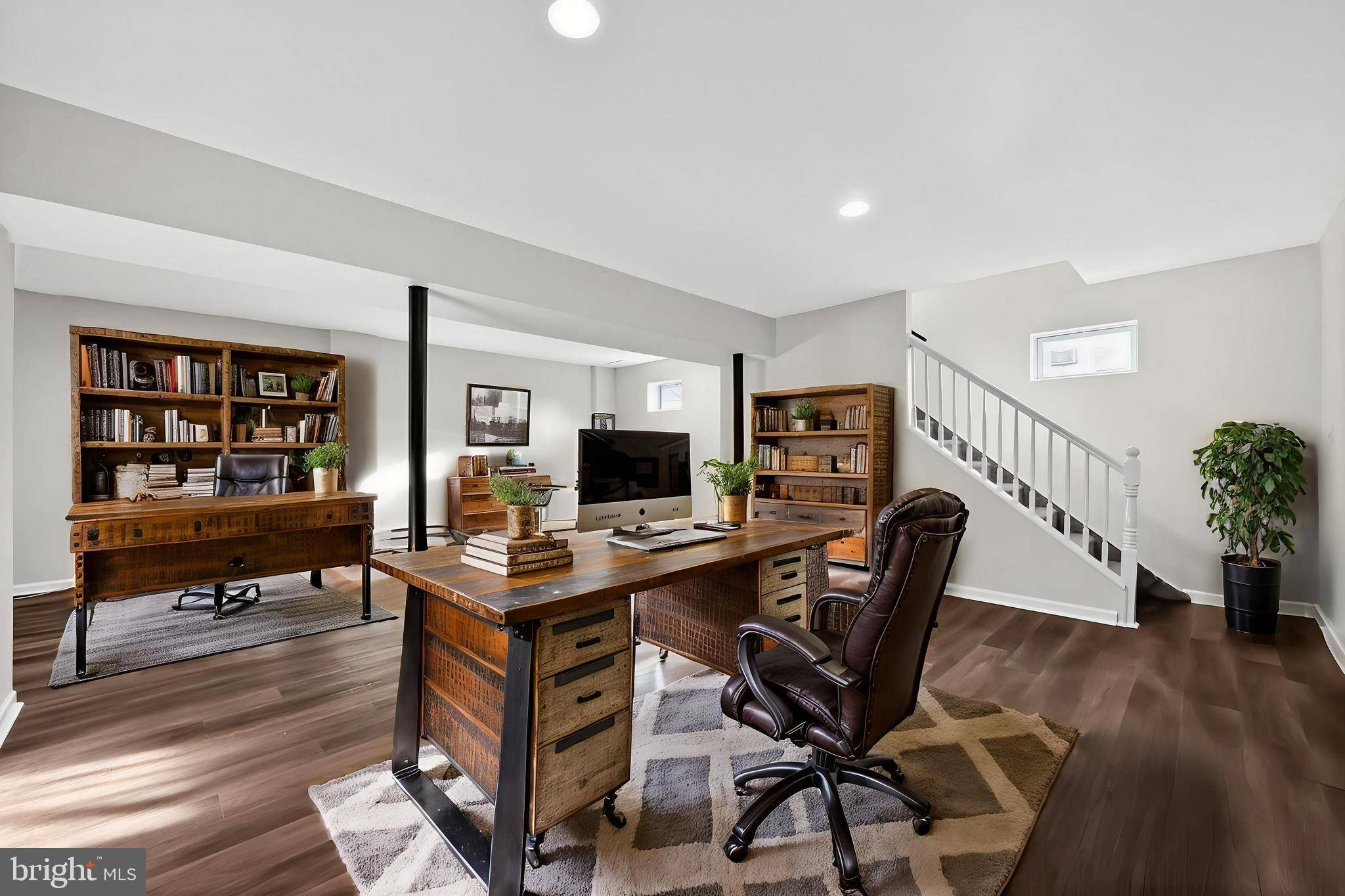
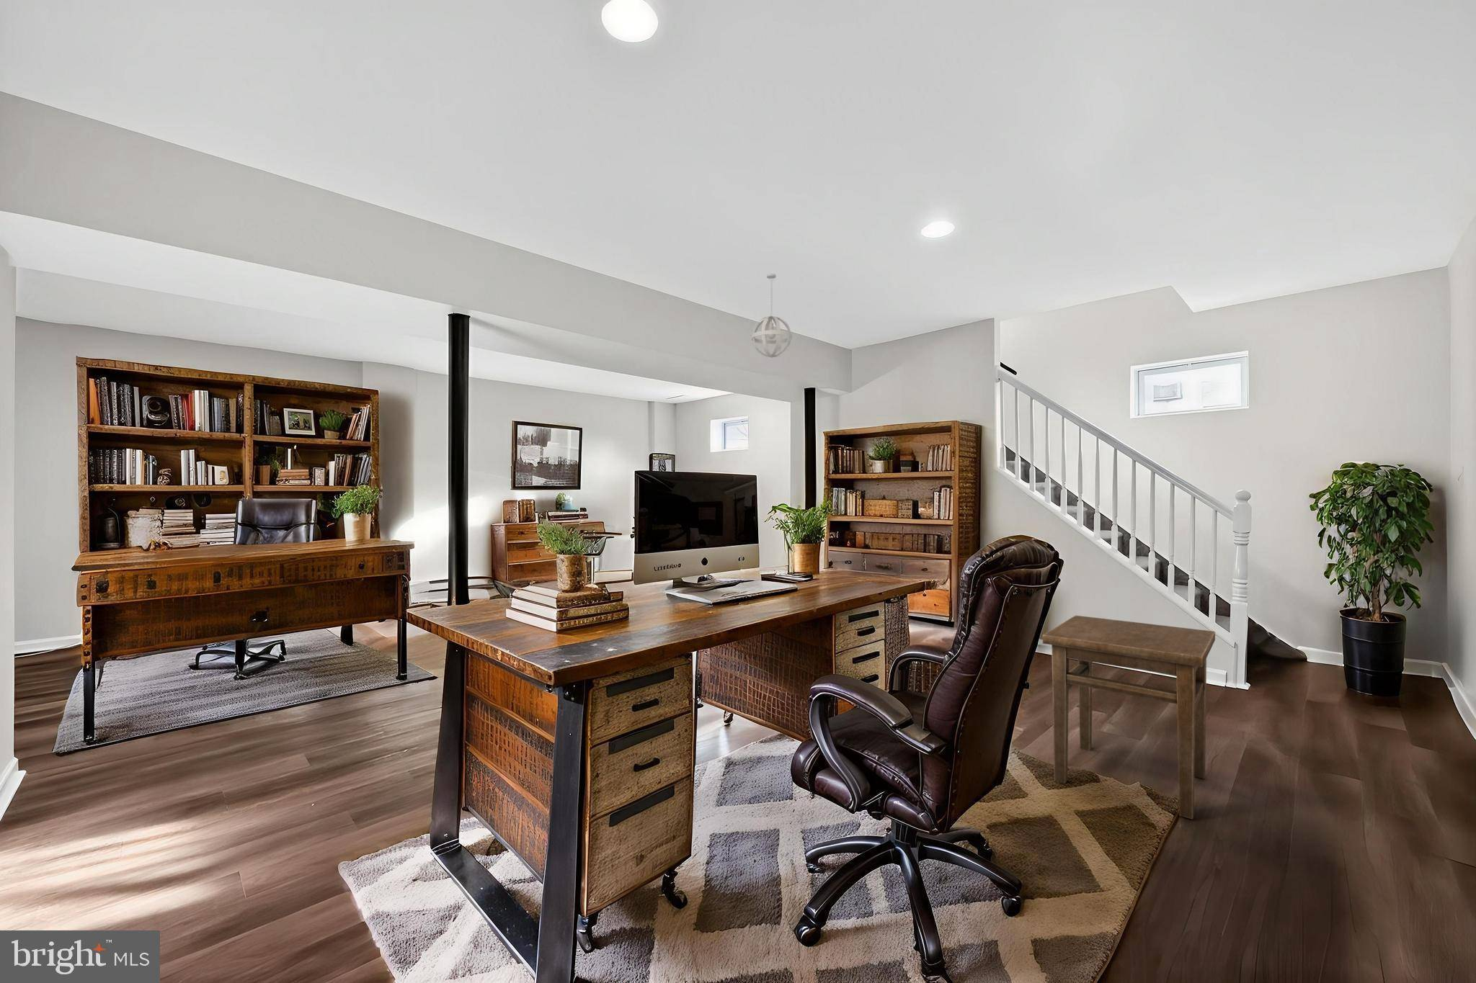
+ pendant light (771, 316)
+ side table (1131, 694)
